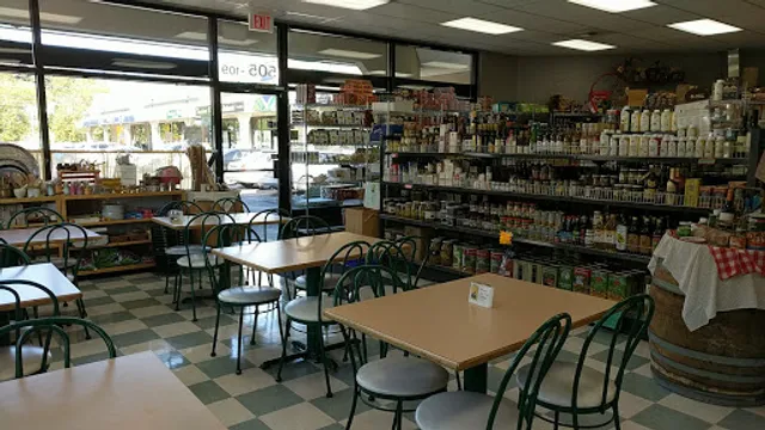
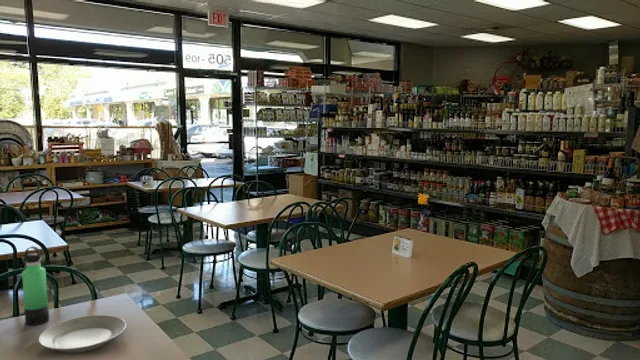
+ plate (84, 335)
+ thermos bottle (34, 284)
